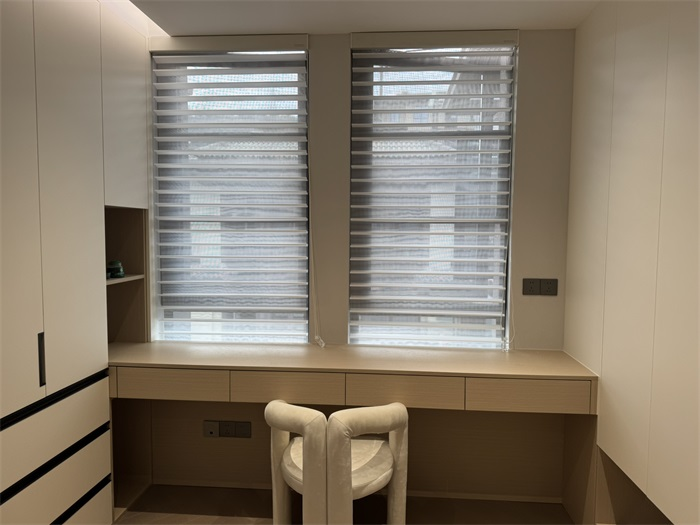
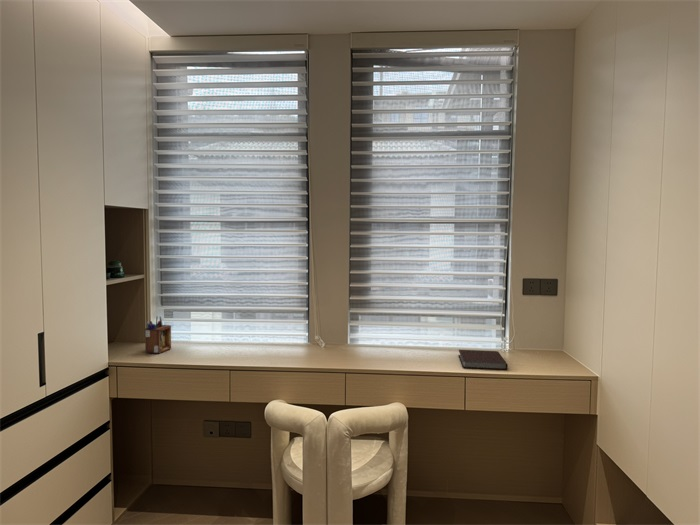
+ notebook (481, 359)
+ desk organizer (158, 334)
